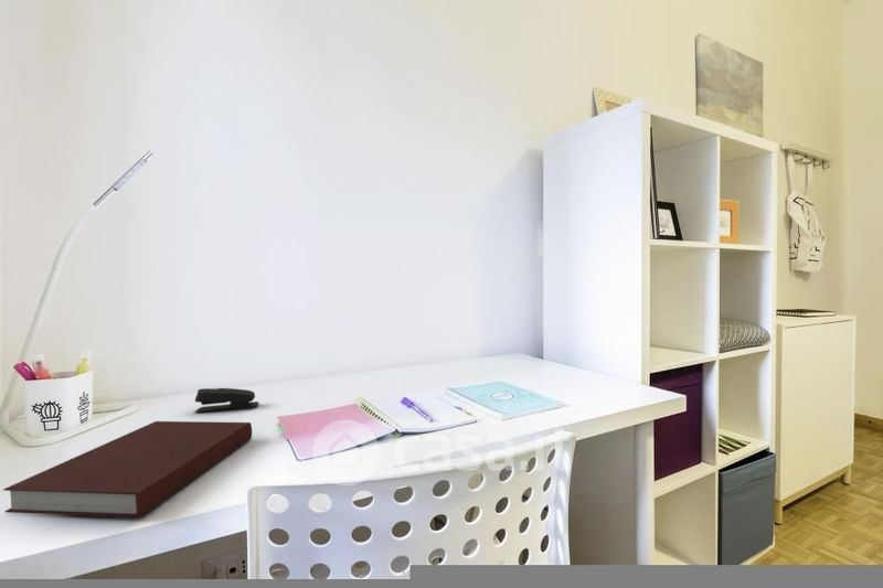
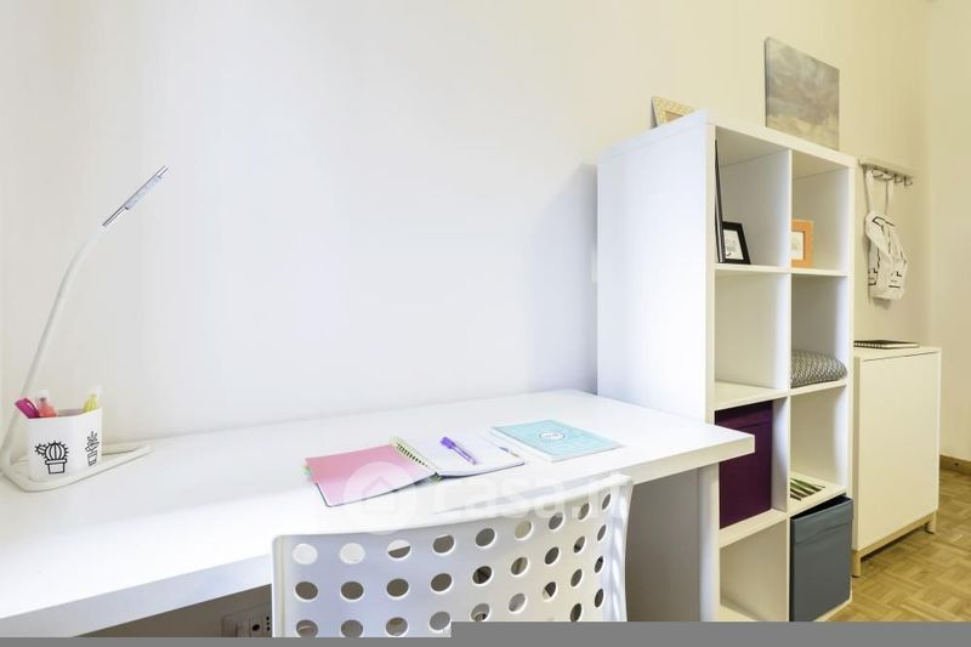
- stapler (227, 397)
- notebook (149, 459)
